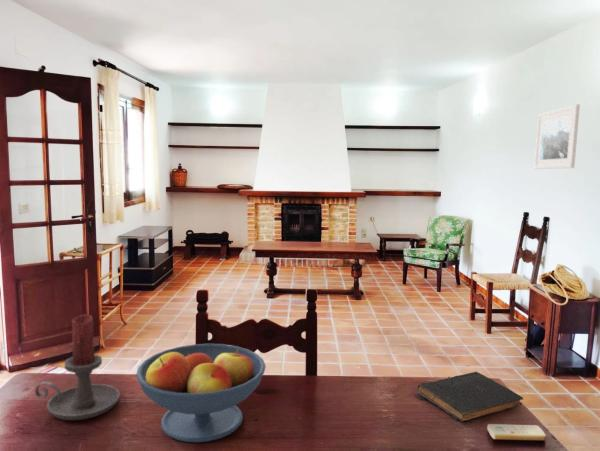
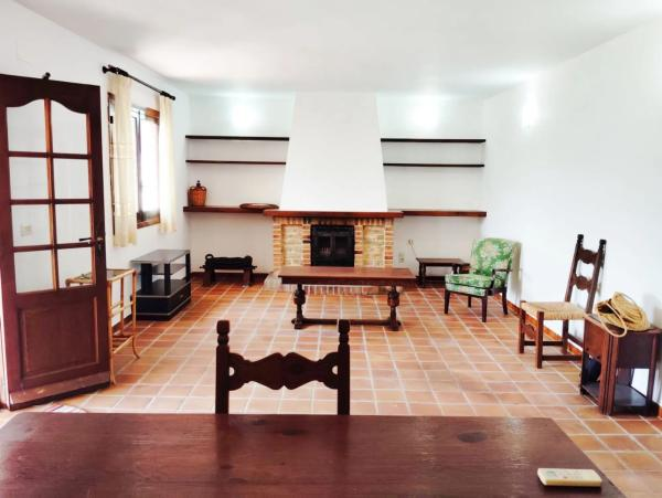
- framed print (555, 139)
- book (468, 393)
- fruit bowl (202, 383)
- candle holder (74, 361)
